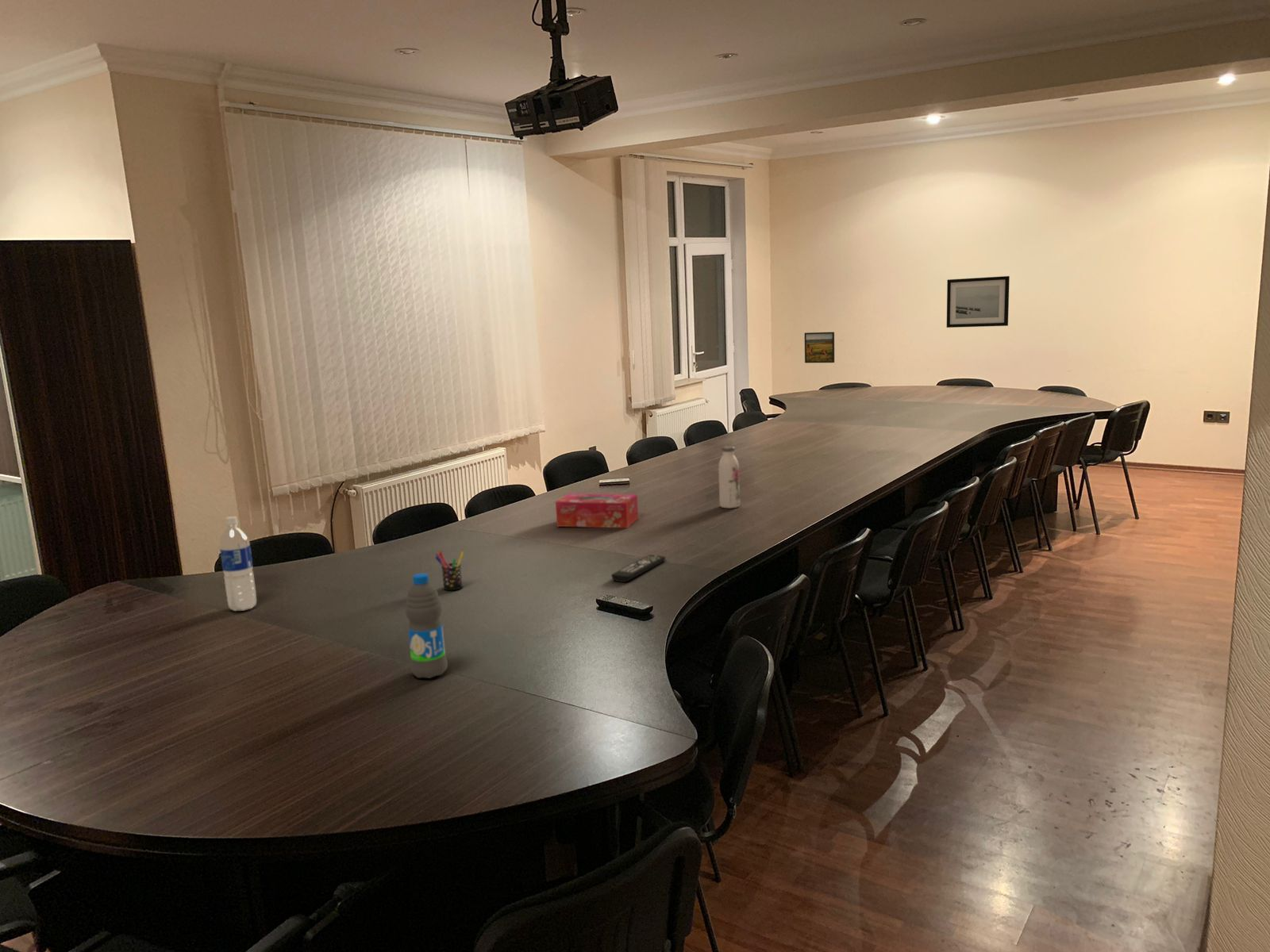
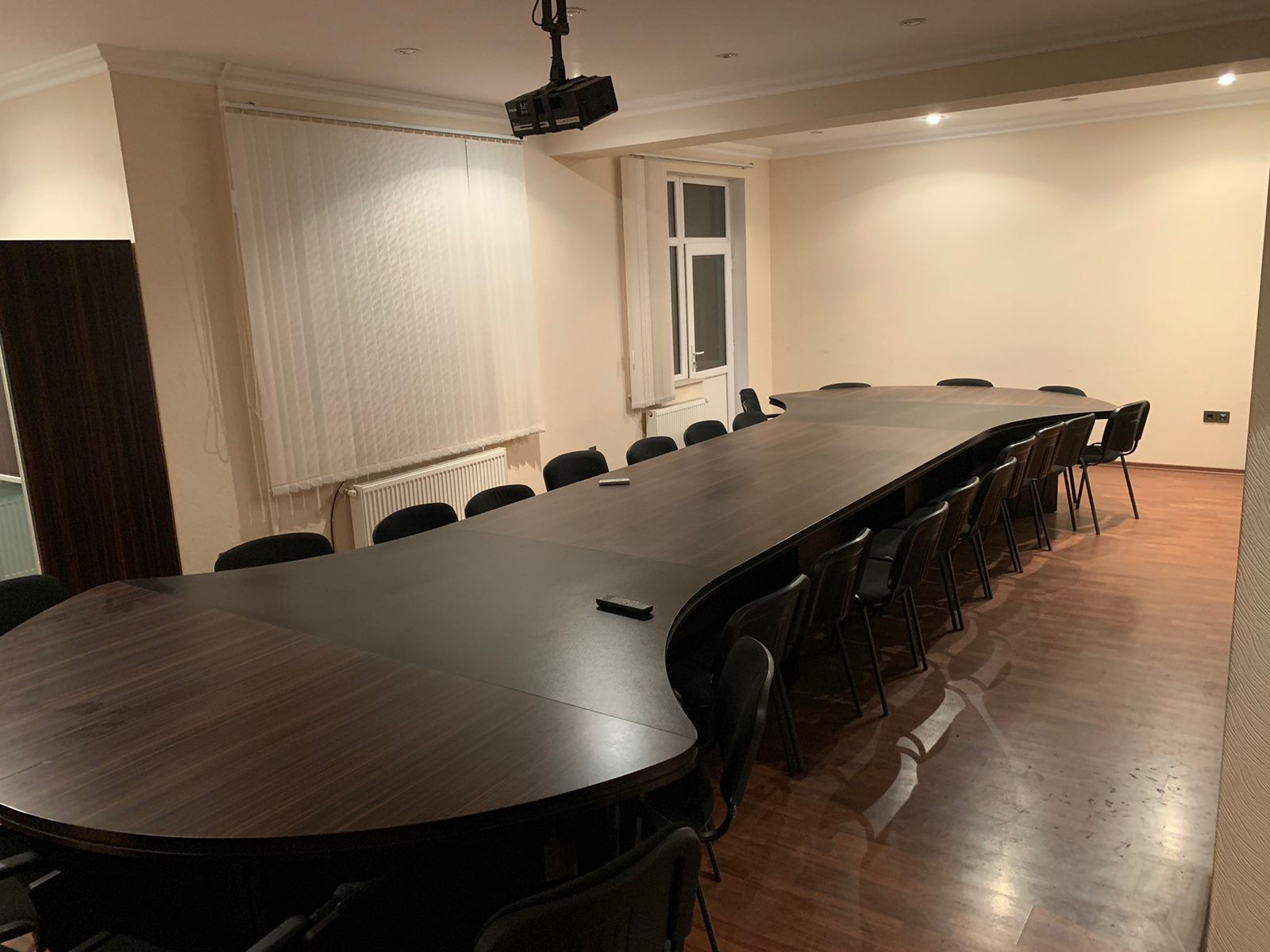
- water bottle (237, 562)
- wall art (977, 302)
- remote control (639, 567)
- pen holder (451, 569)
- water bottle (425, 624)
- tissue box (597, 510)
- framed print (819, 347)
- water bottle (729, 476)
